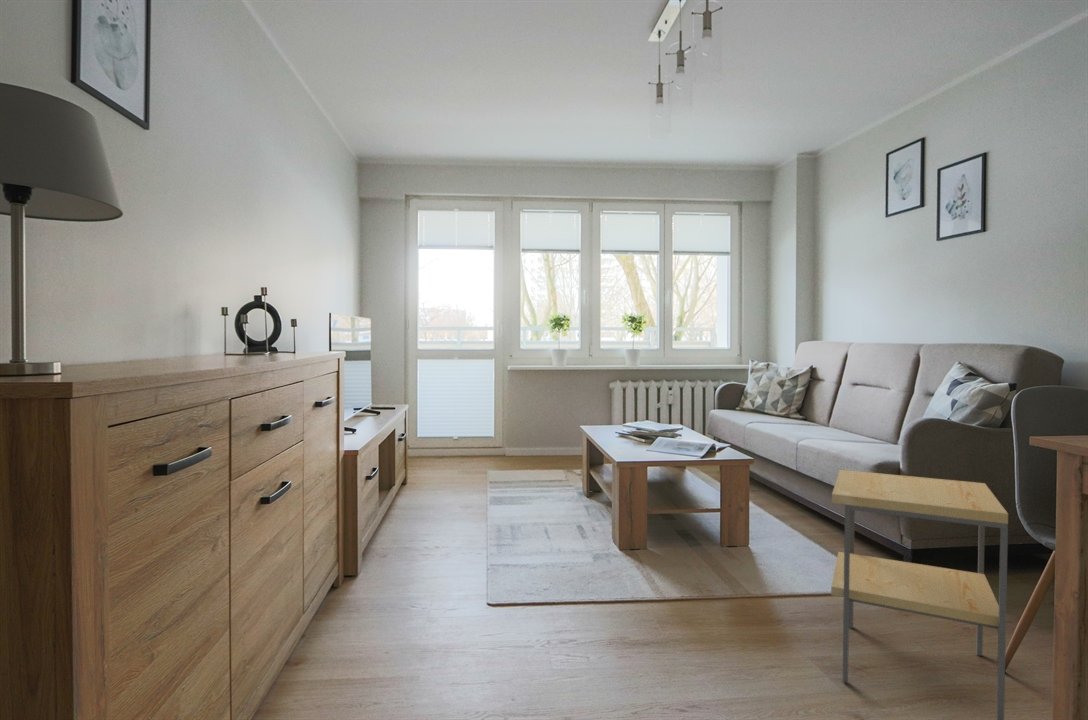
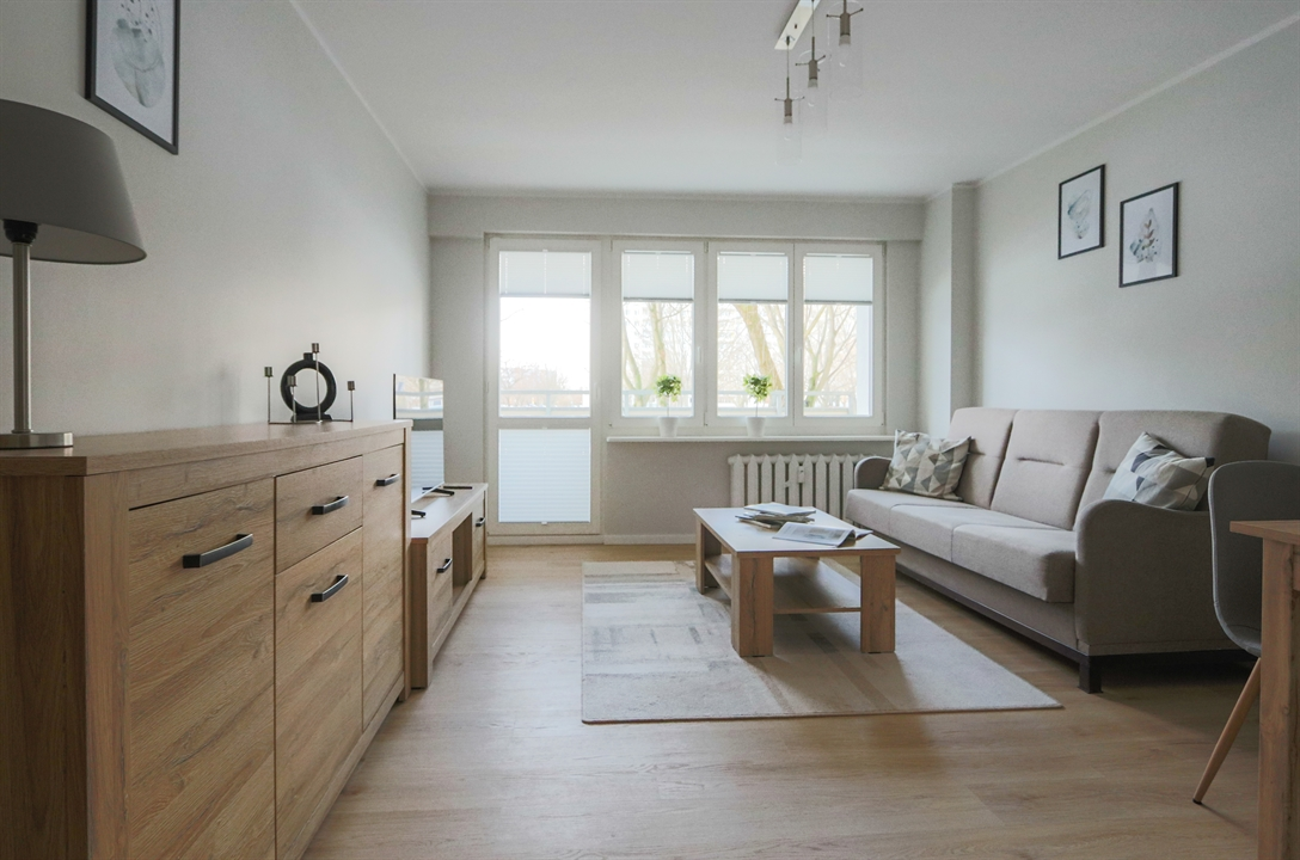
- side table (909, 577)
